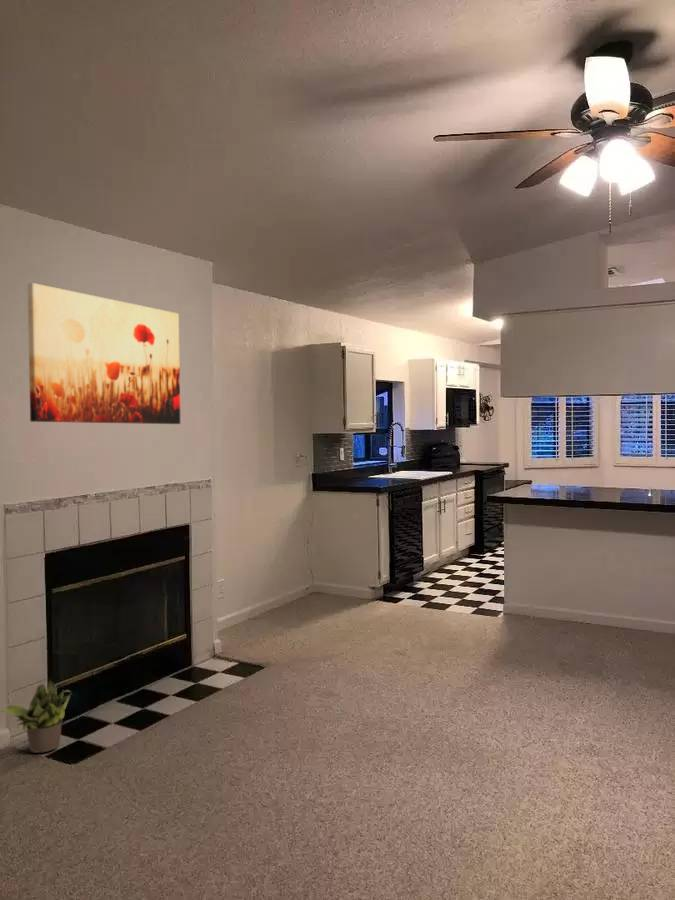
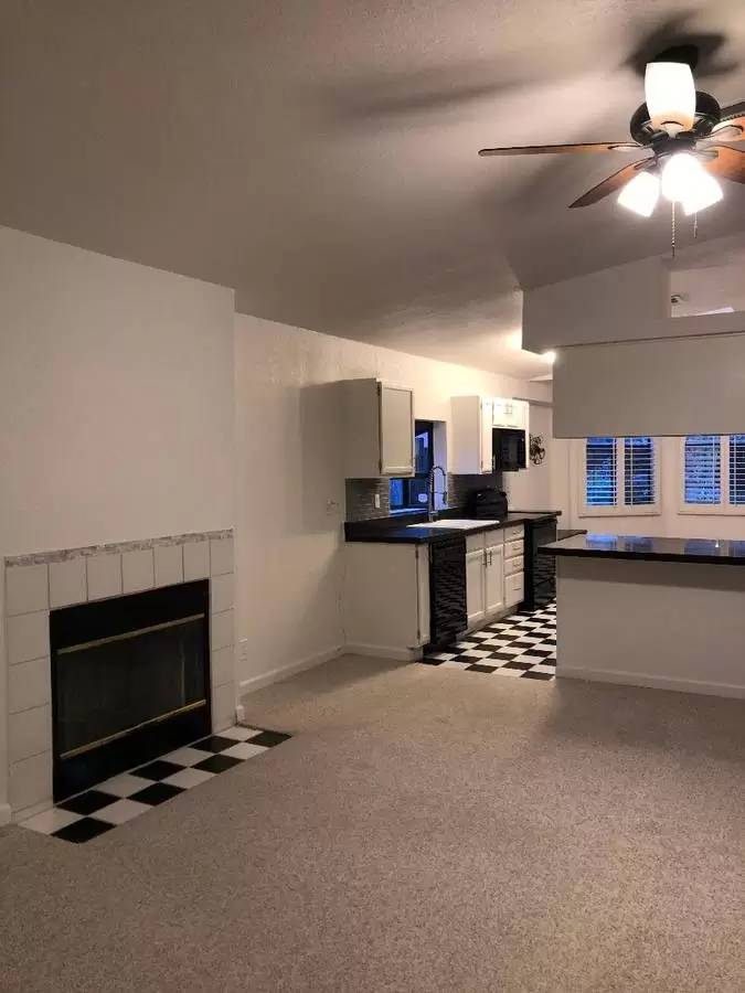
- wall art (112, 361)
- potted plant (35, 716)
